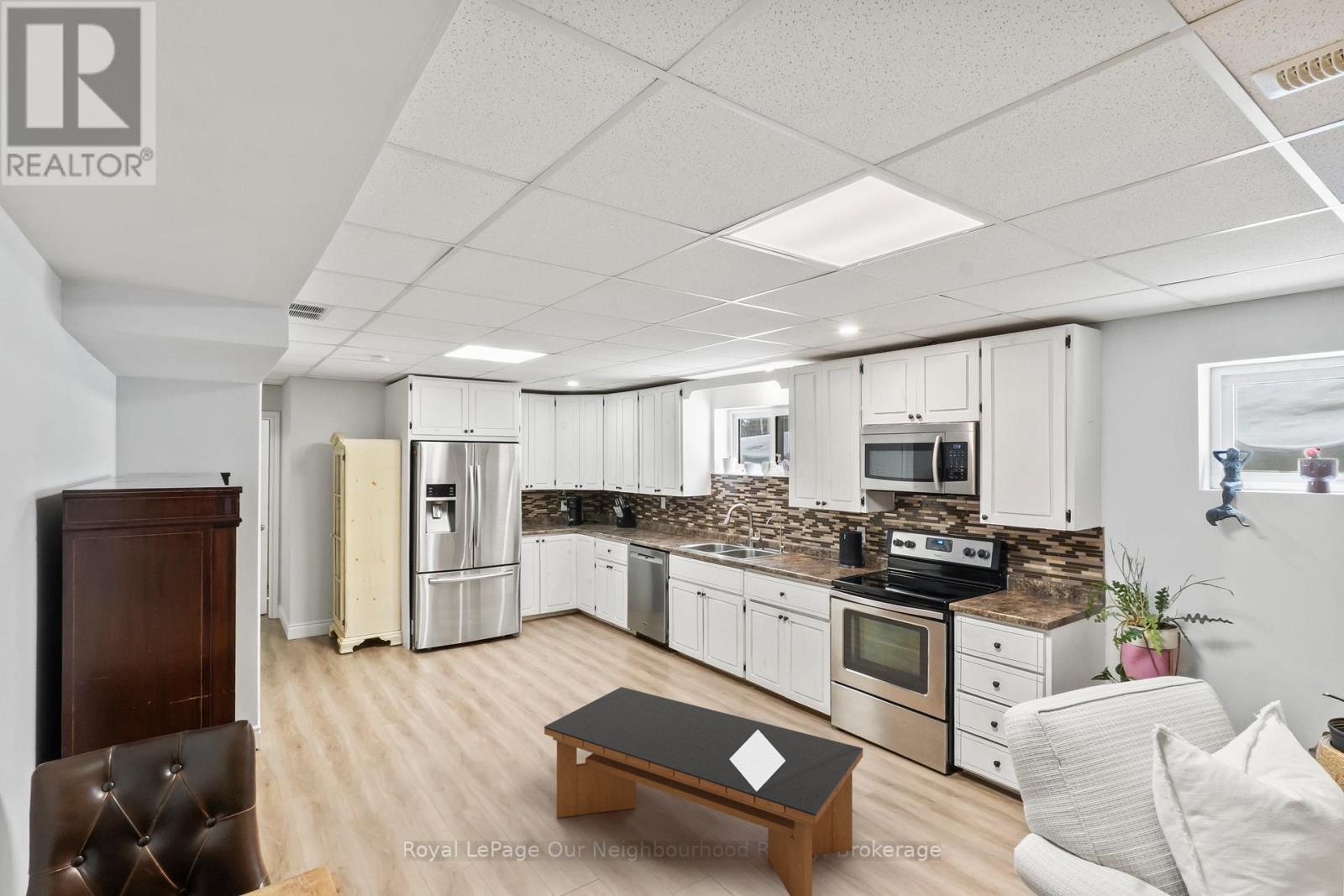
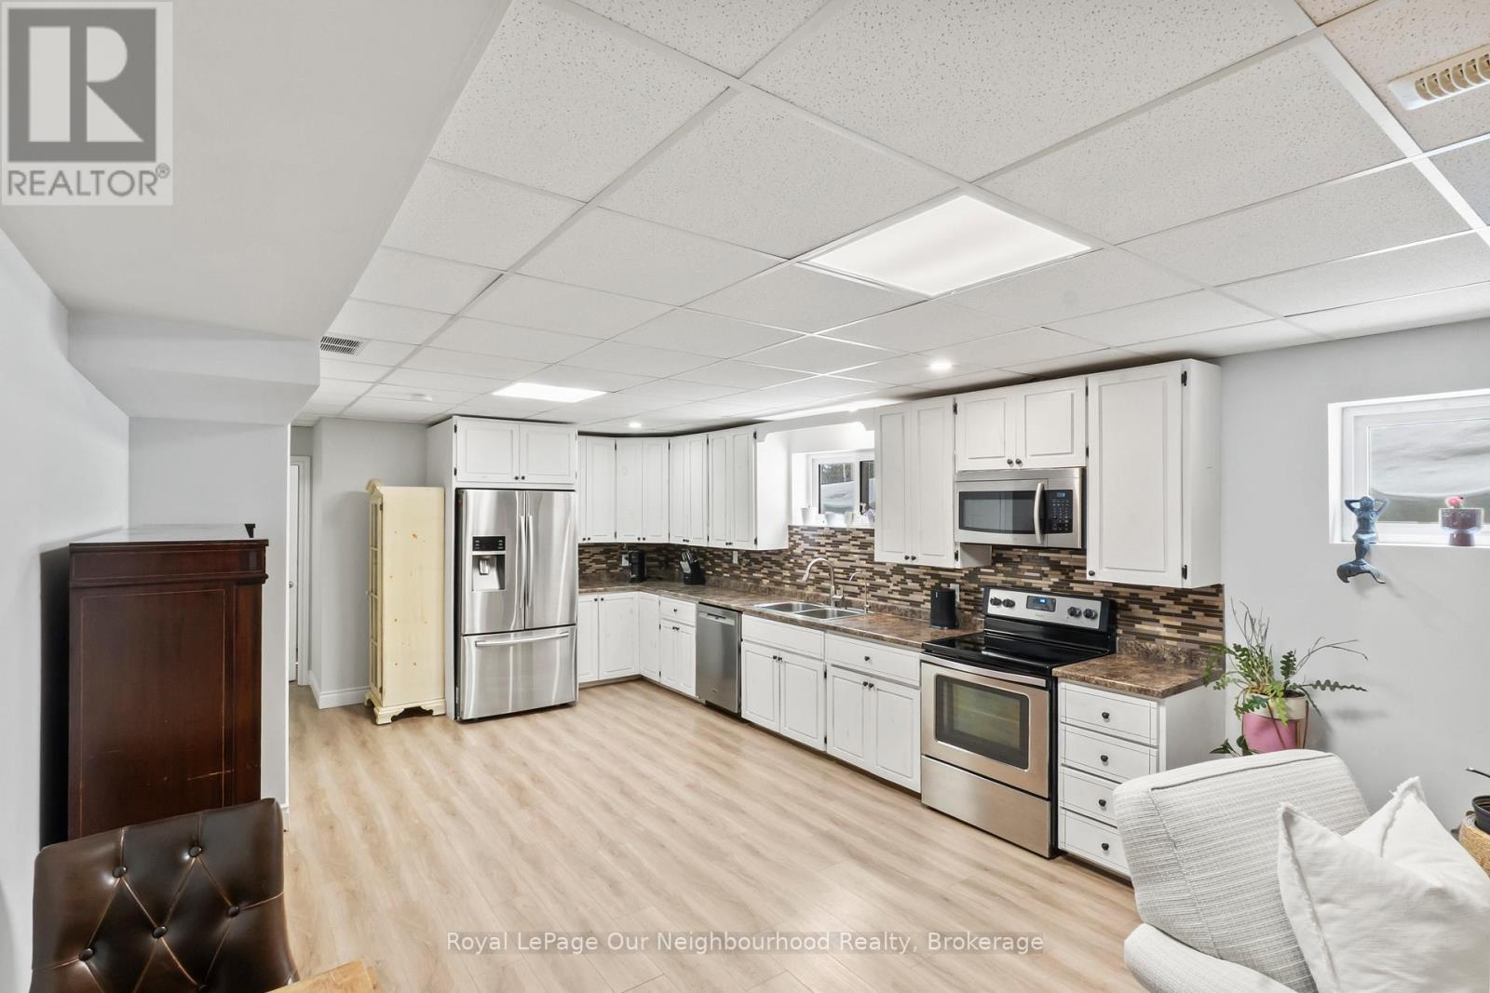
- coffee table (697, 783)
